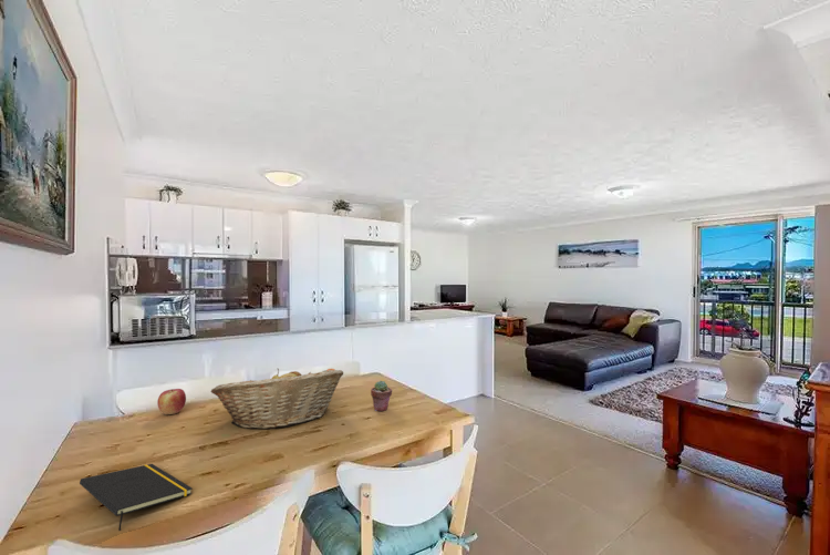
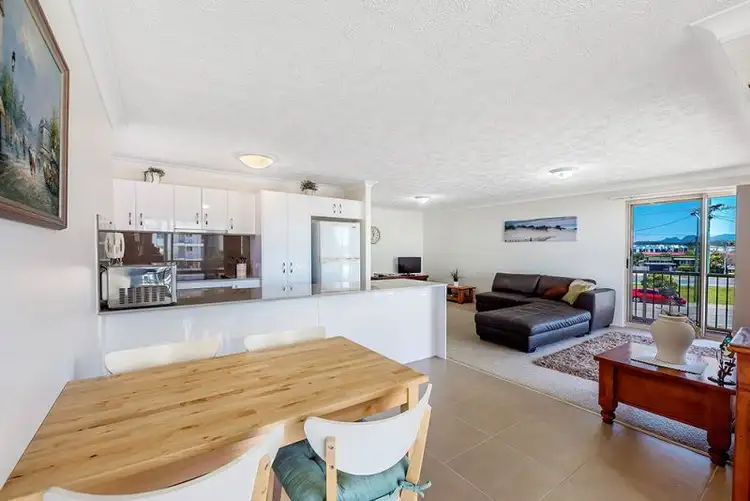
- potted succulent (381, 394)
- apple (172, 400)
- notepad (136, 486)
- fruit basket (281, 390)
